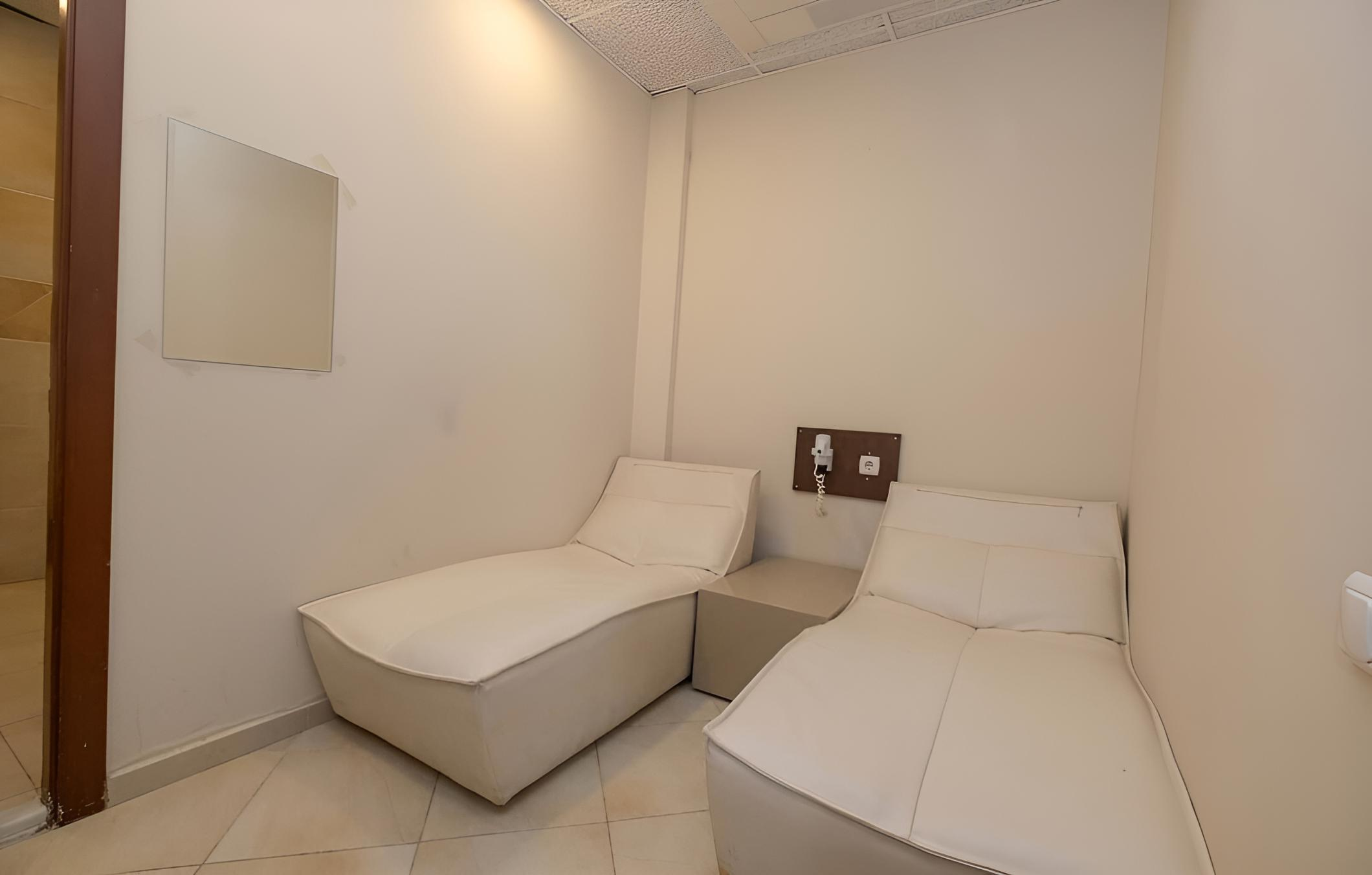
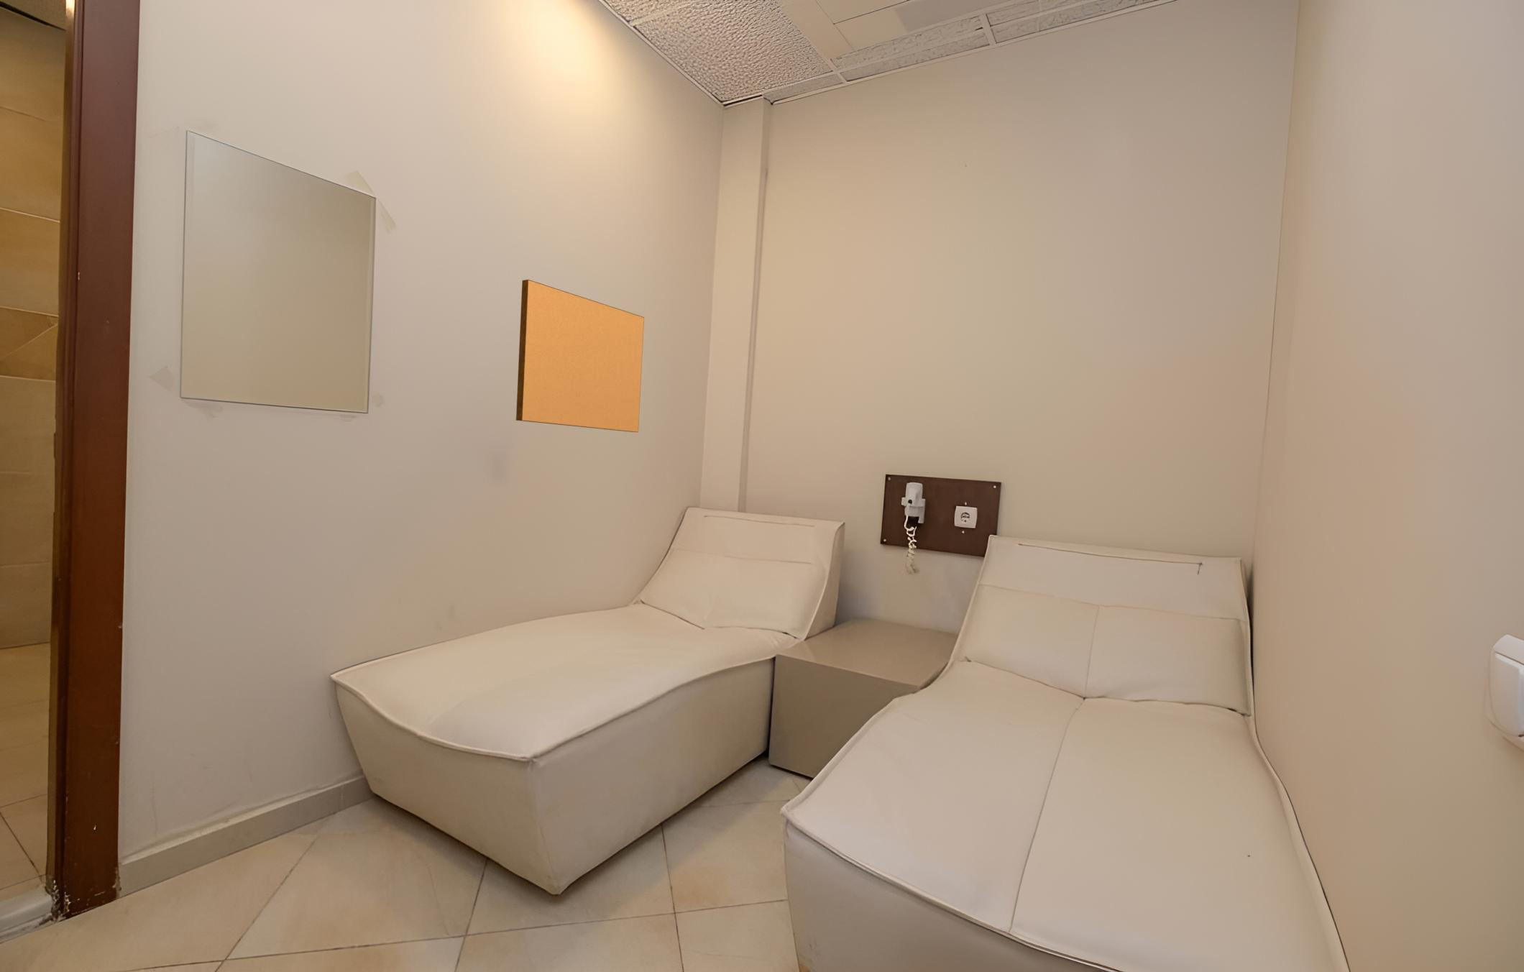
+ writing board (585, 363)
